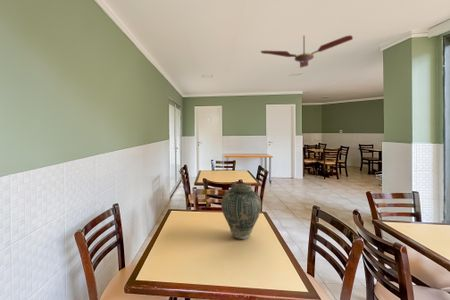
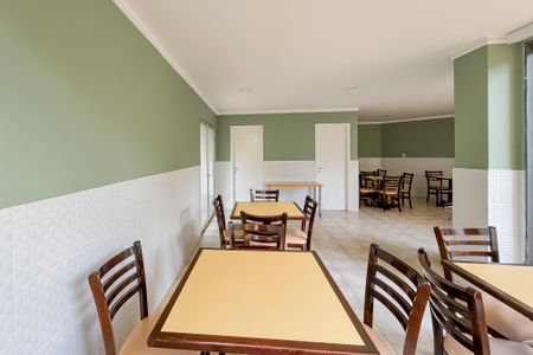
- vase (241, 209)
- ceiling fan (303, 52)
